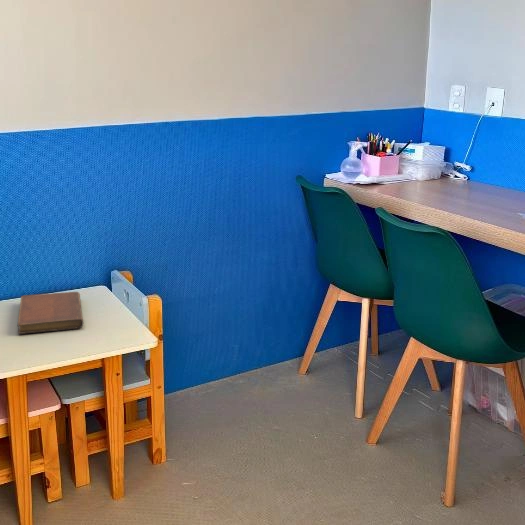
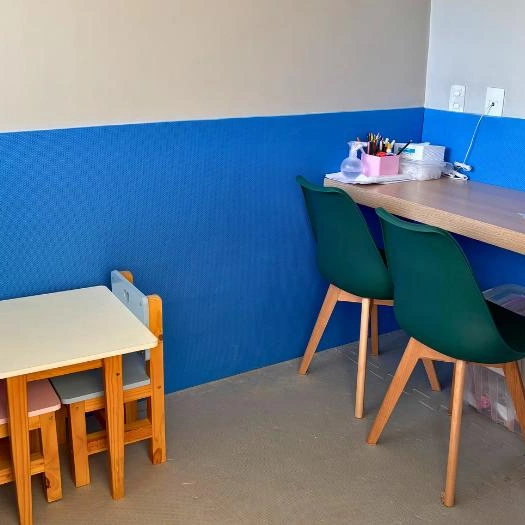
- notebook (51, 310)
